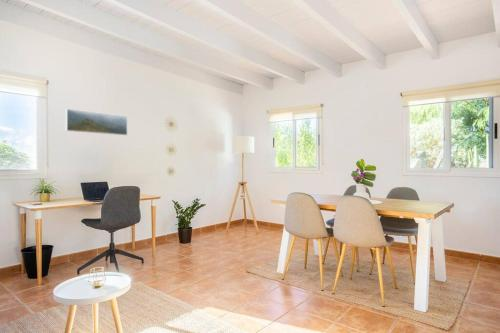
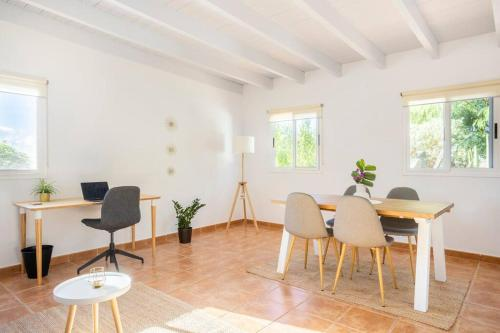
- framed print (98, 123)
